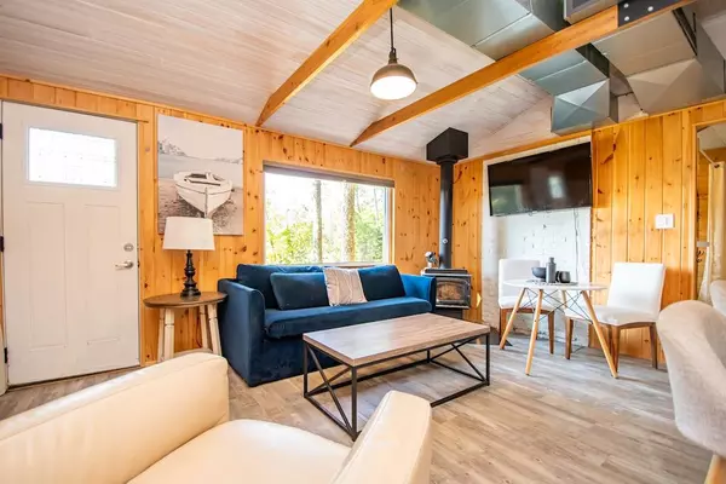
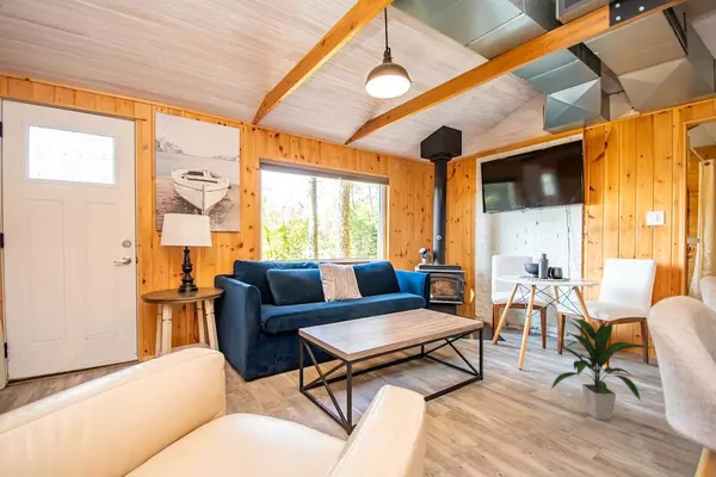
+ indoor plant (593, 364)
